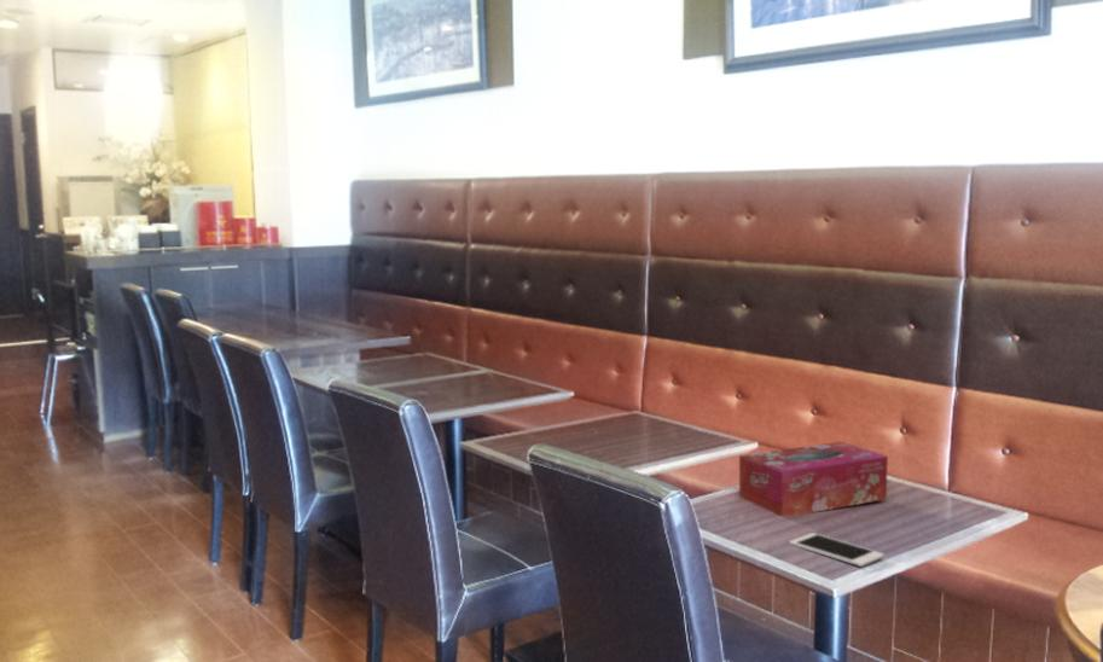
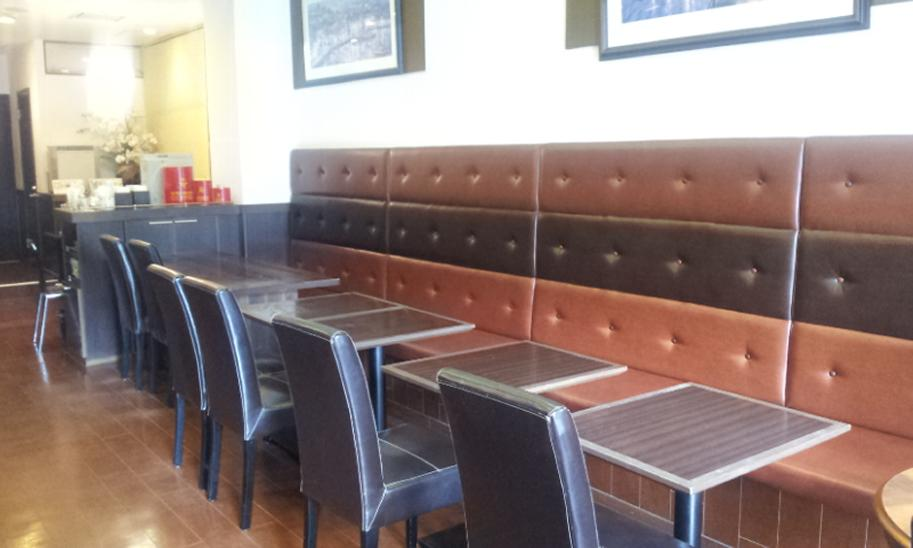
- cell phone (835, 548)
- tissue box (812, 477)
